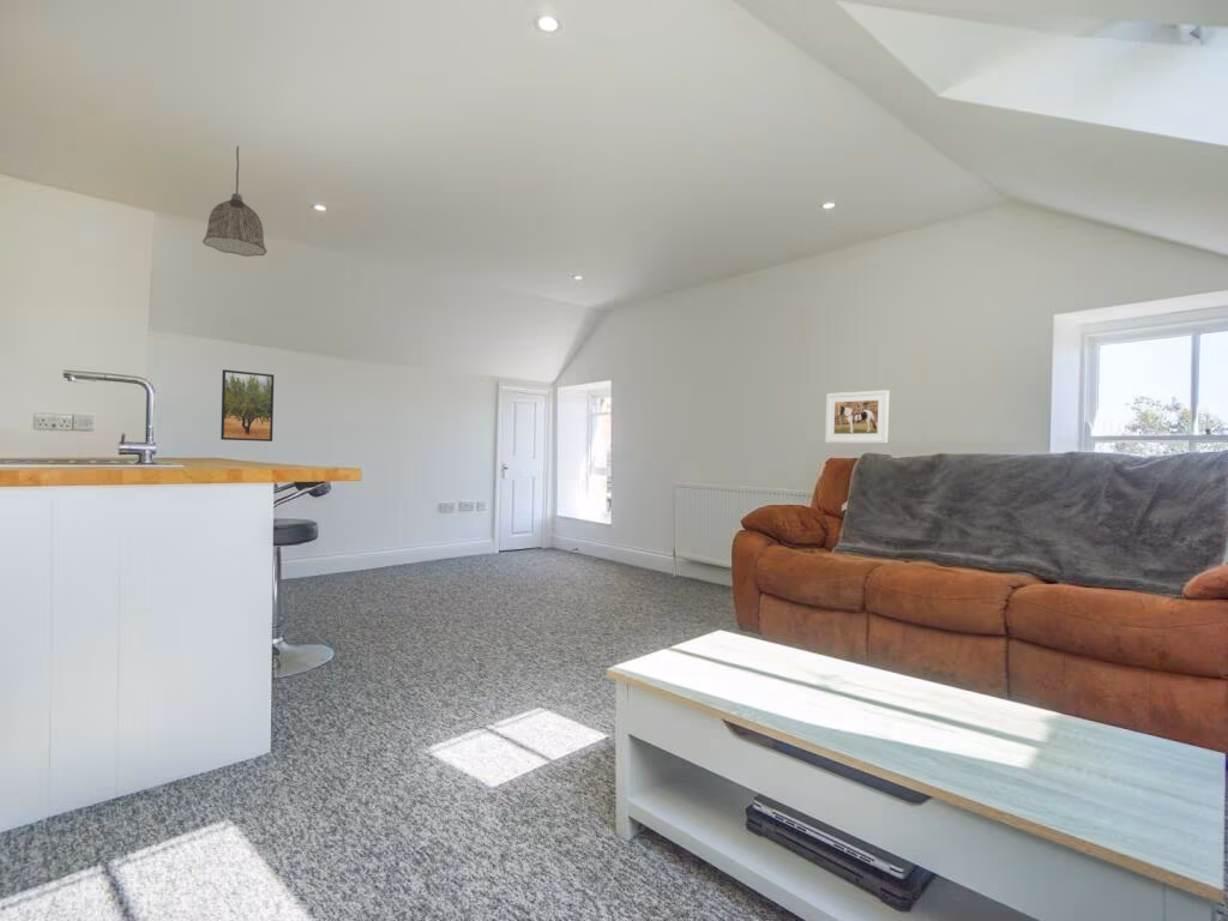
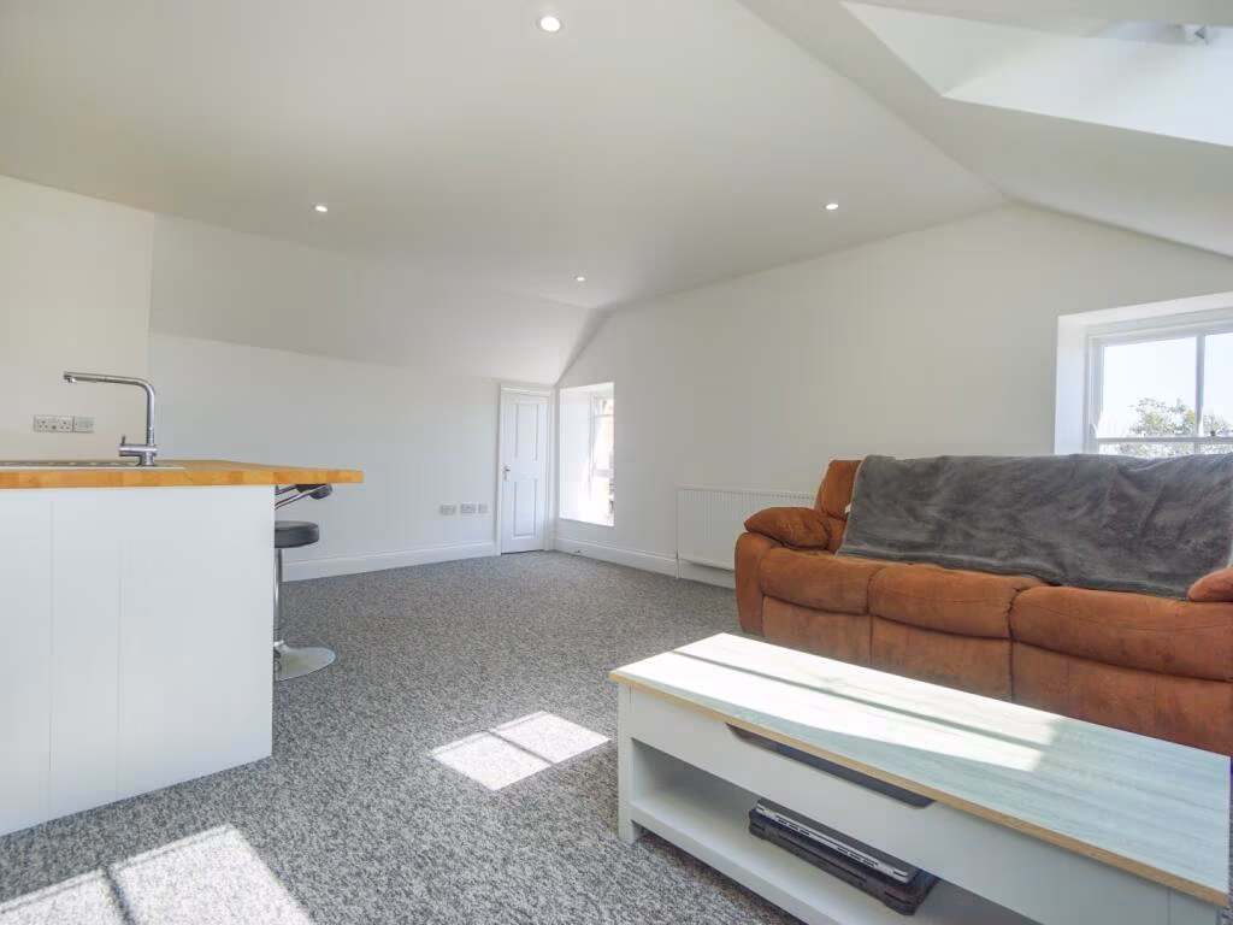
- pendant lamp (236, 197)
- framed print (247, 405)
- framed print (855, 417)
